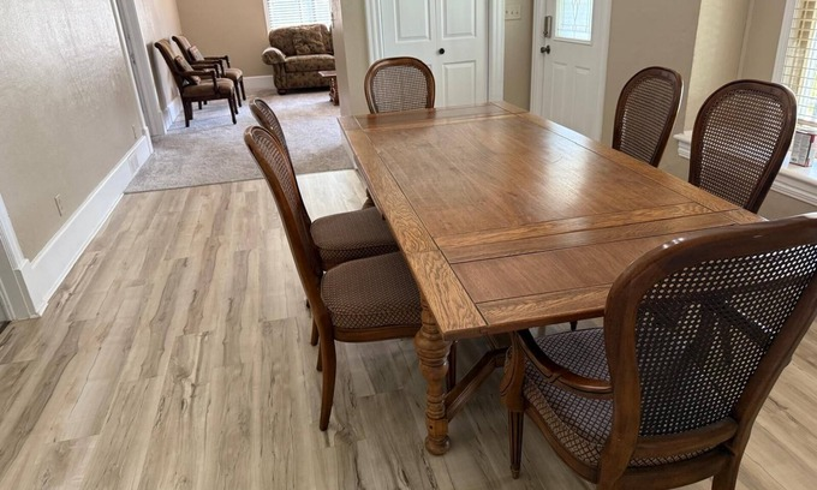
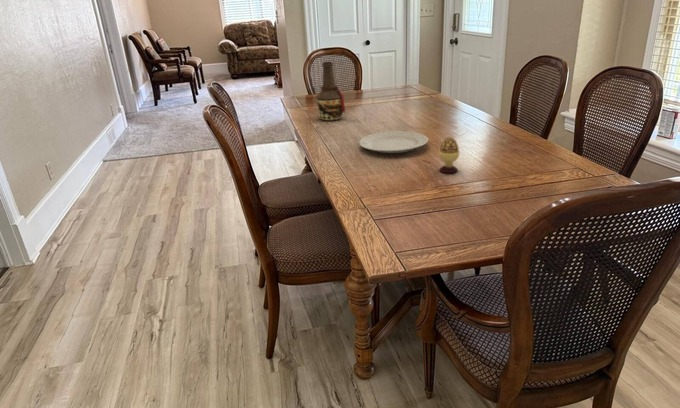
+ bottle (330, 90)
+ decorative egg (449, 153)
+ chinaware (393, 143)
